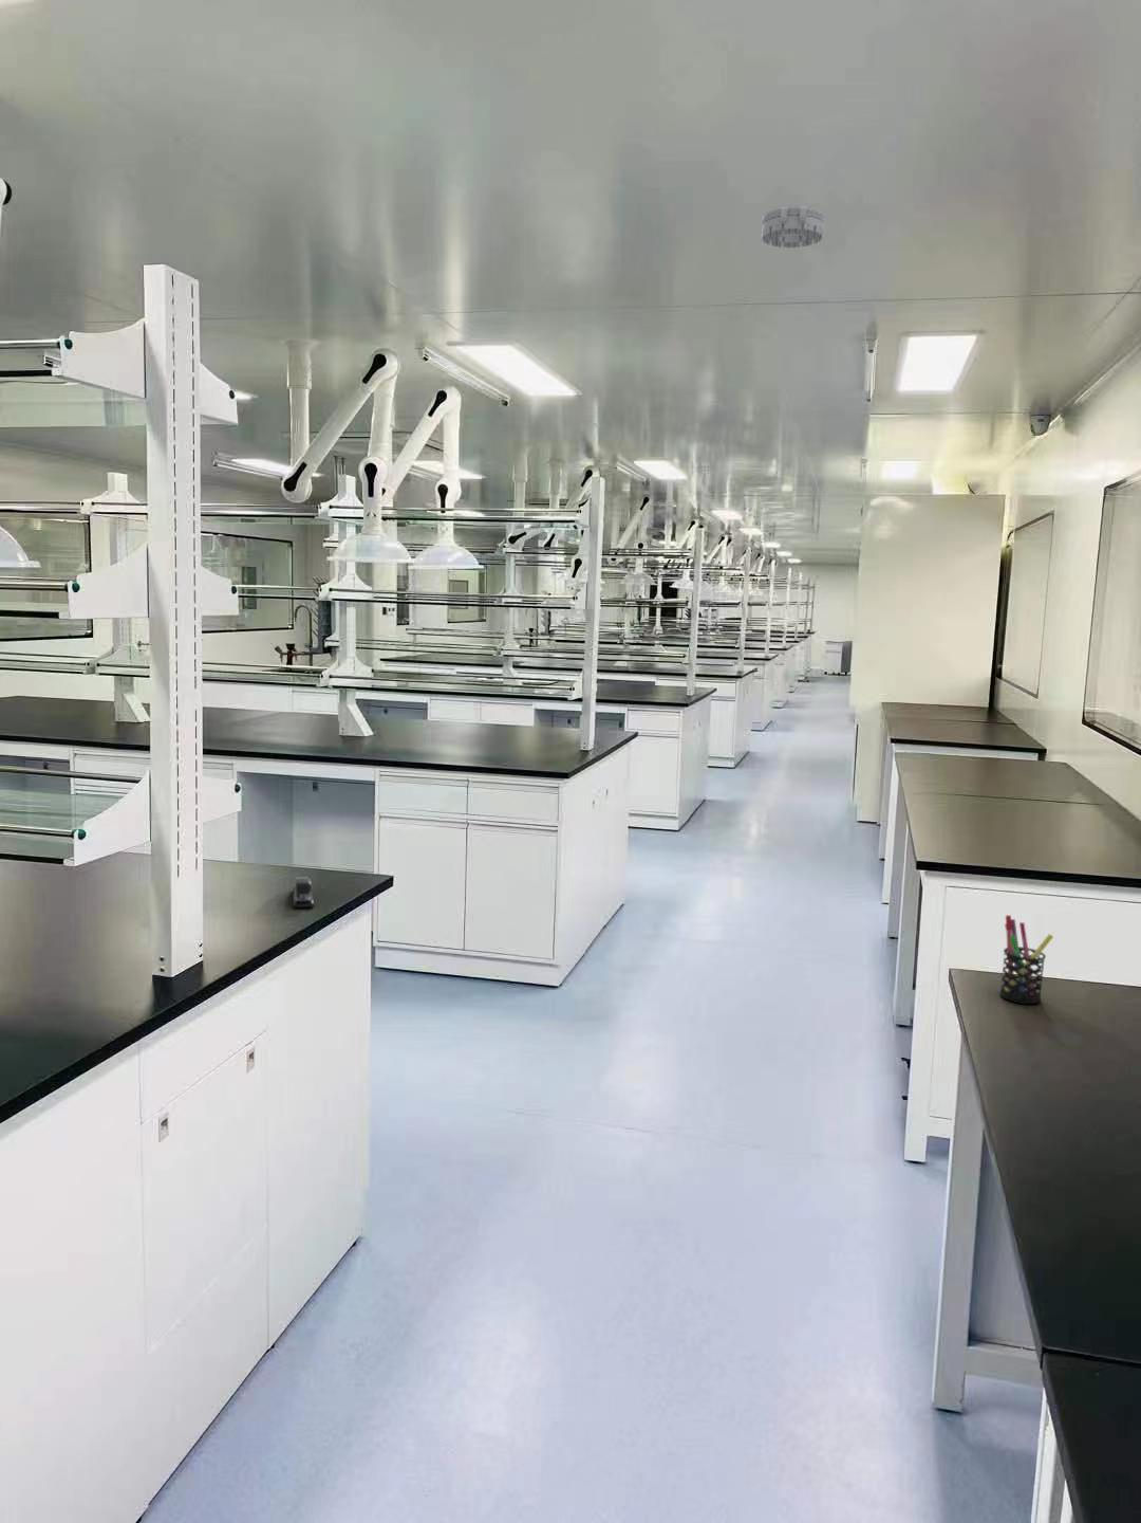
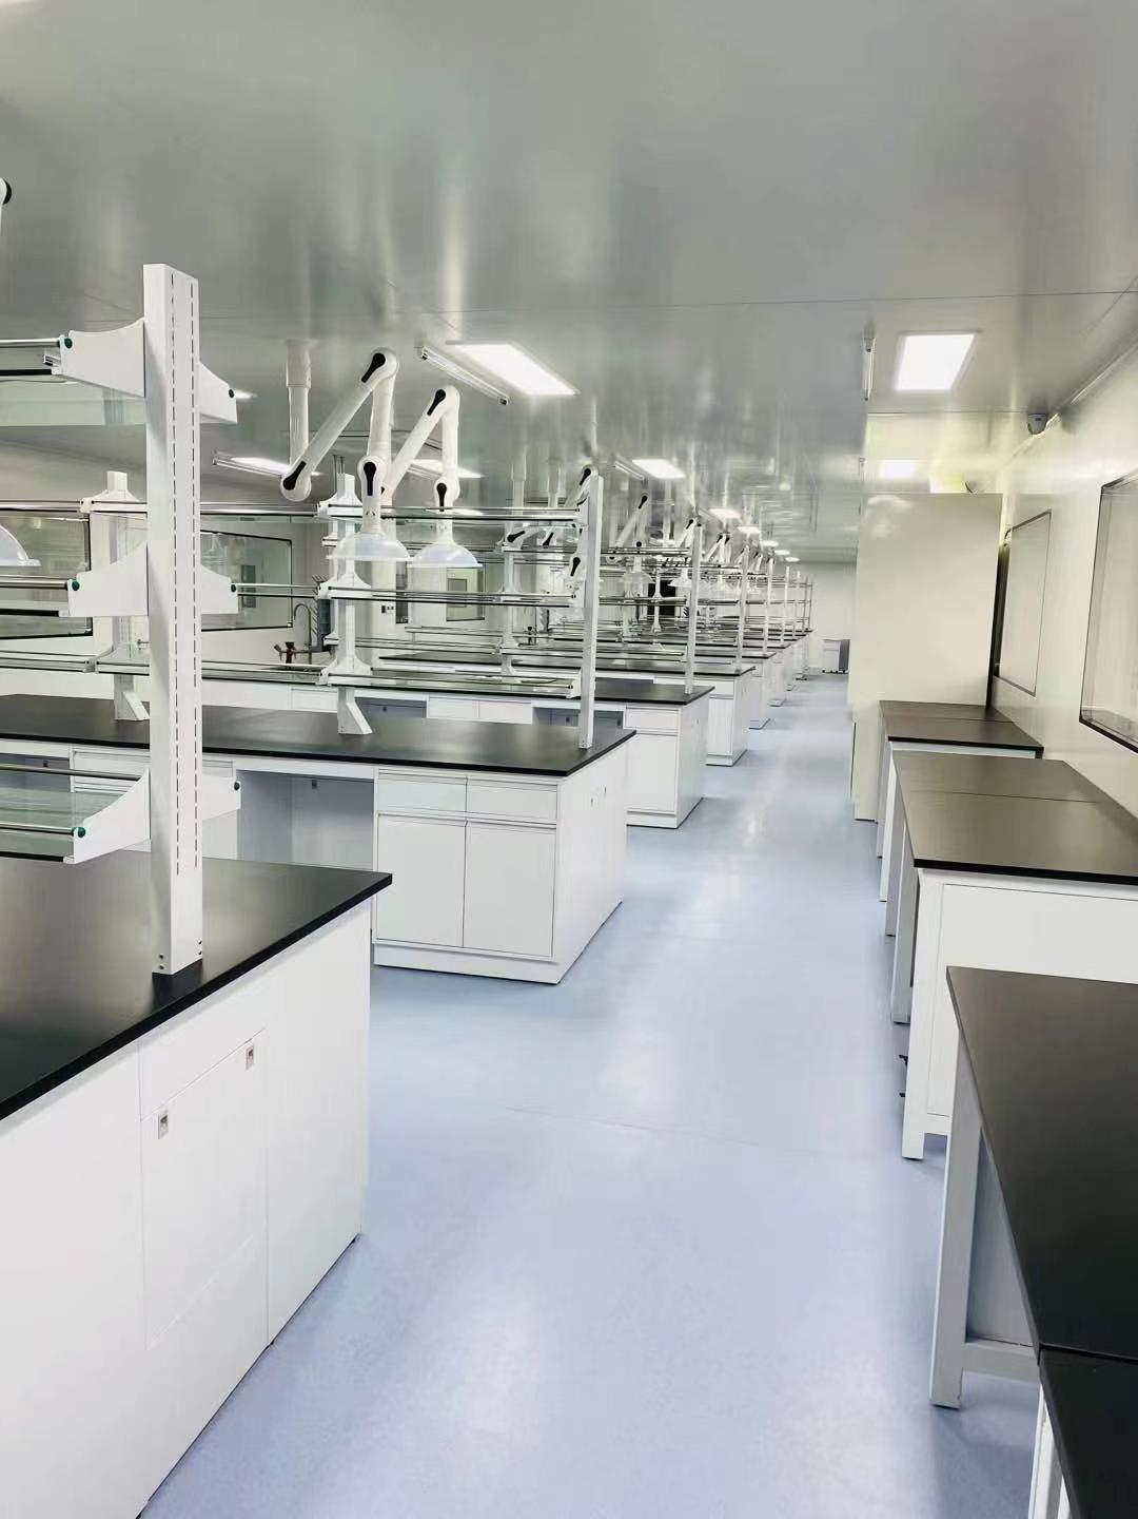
- smoke detector (792, 225)
- stapler (302, 887)
- pen holder (1020, 958)
